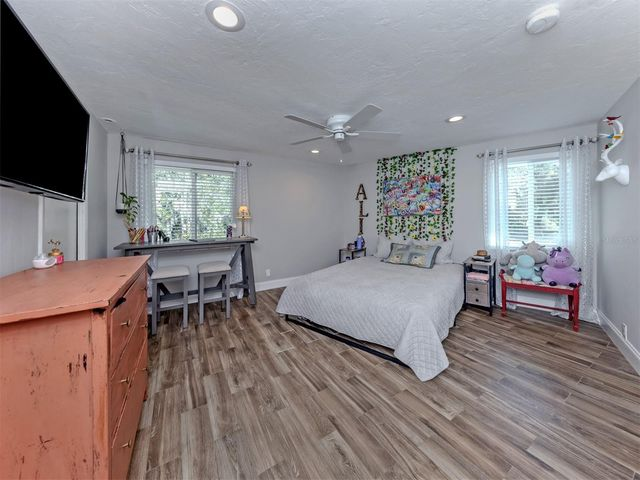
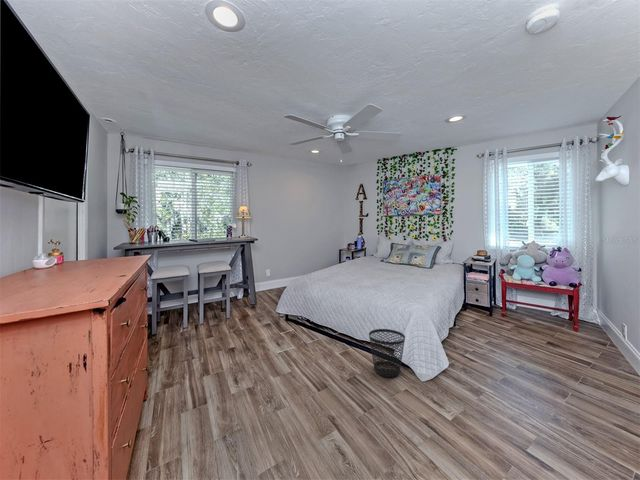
+ wastebasket (386, 352)
